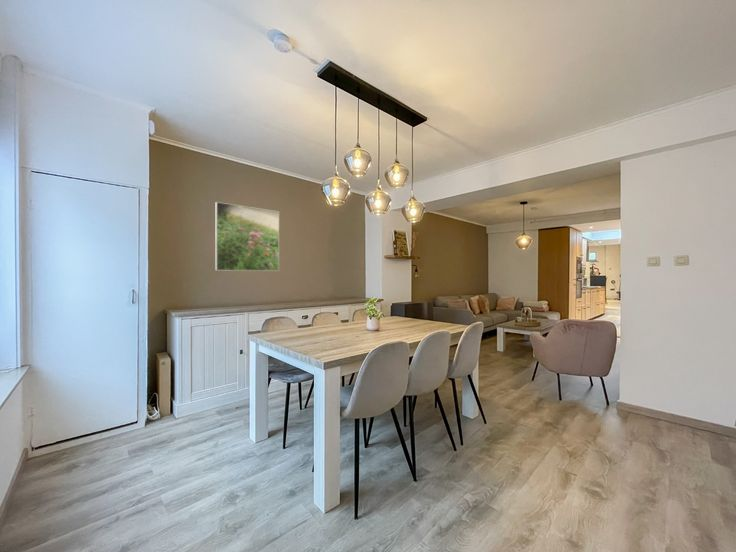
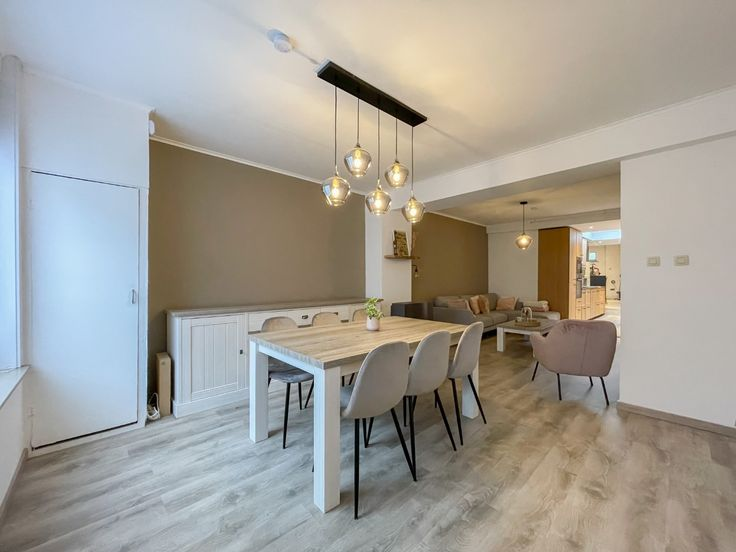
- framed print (249, 238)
